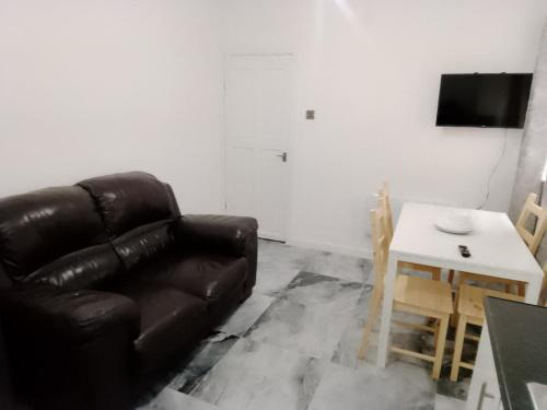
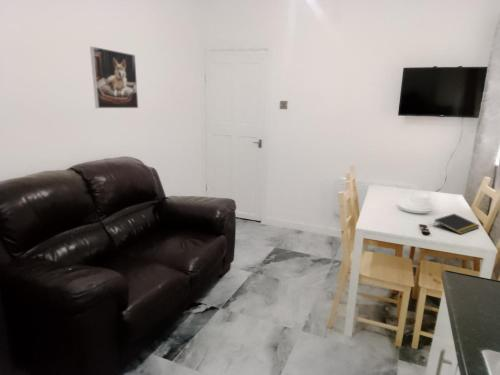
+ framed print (116, 80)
+ notepad (457, 223)
